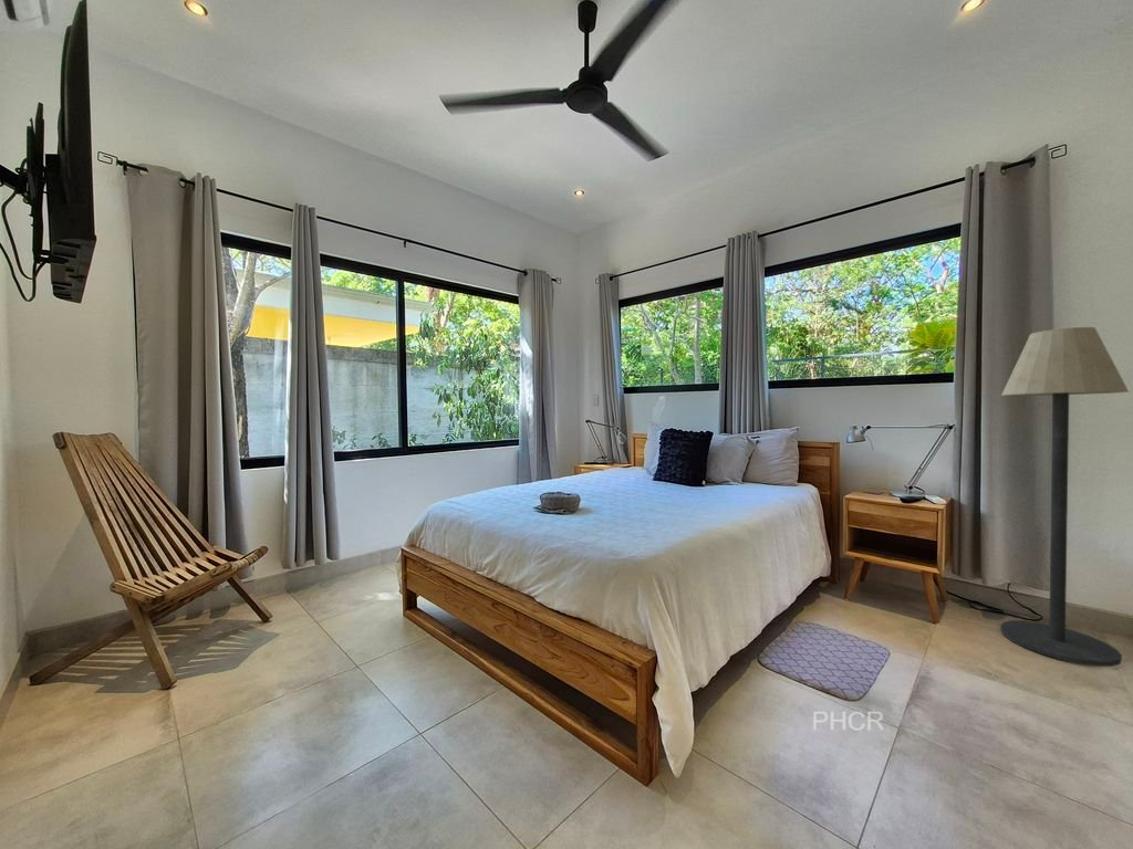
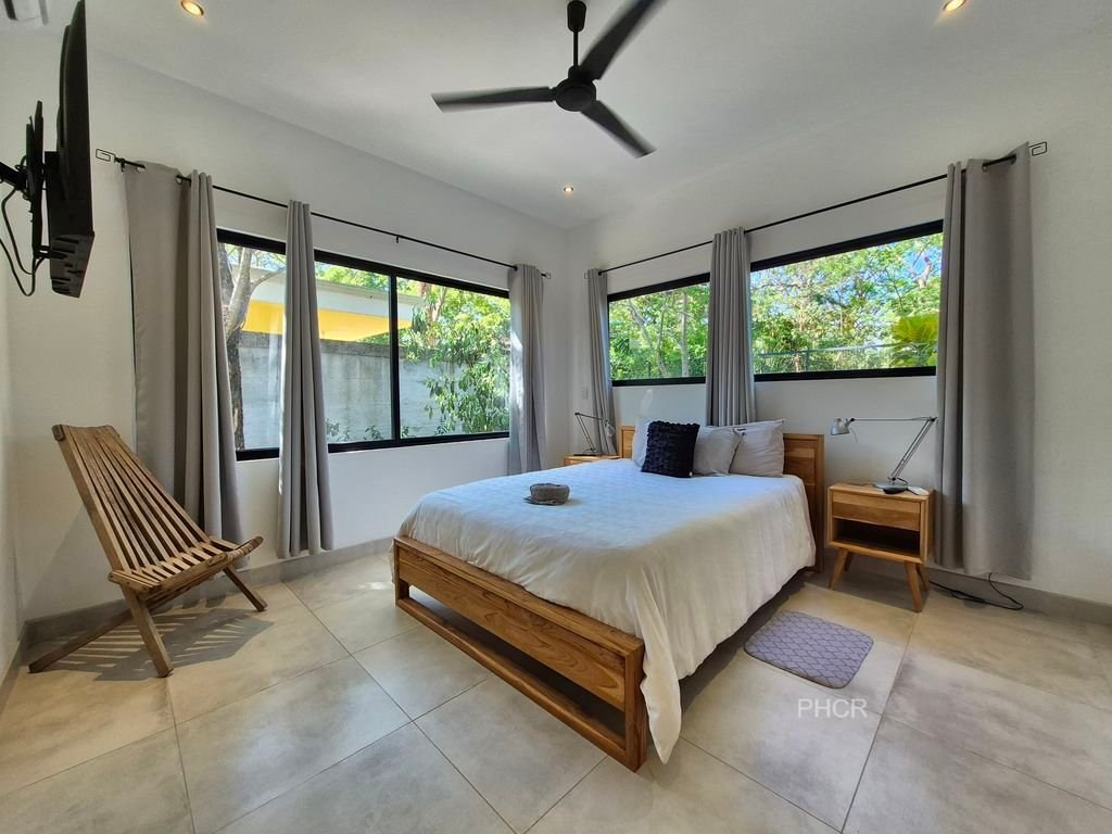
- floor lamp (1059, 489)
